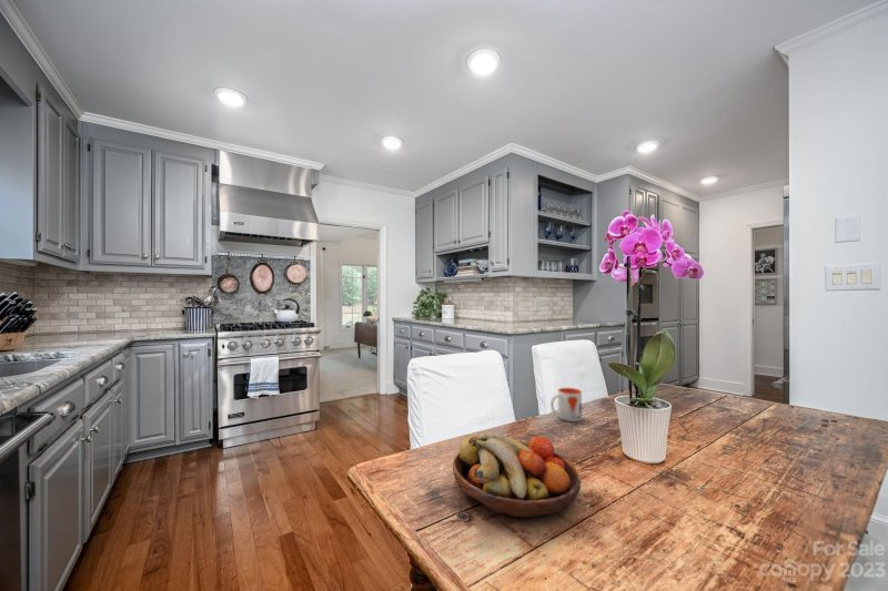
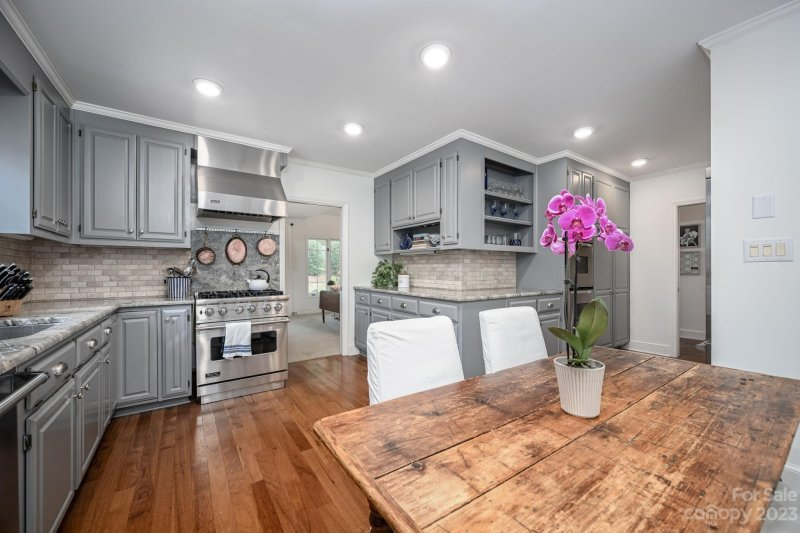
- fruit bowl (514, 461)
- mug (565, 404)
